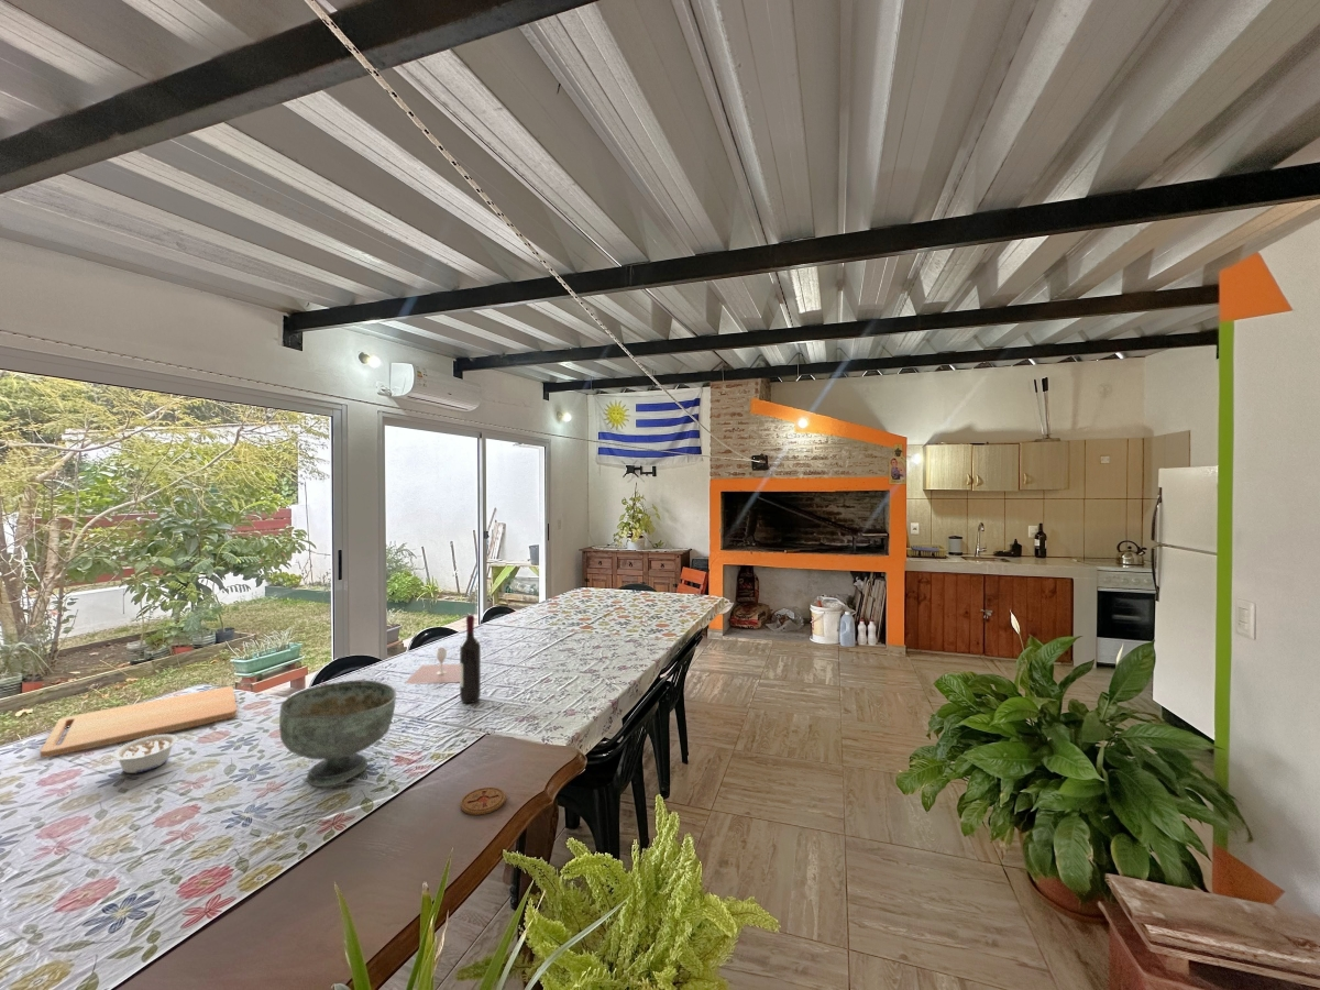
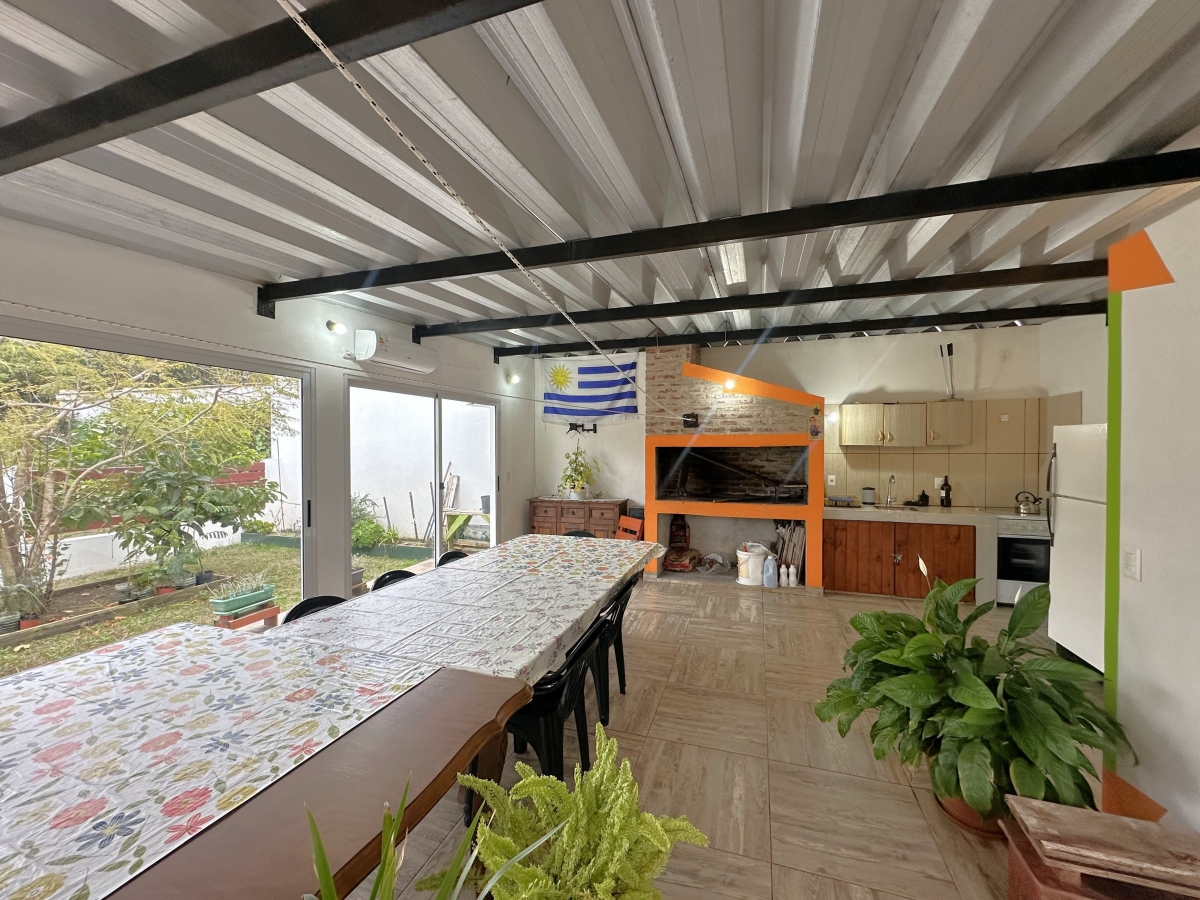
- coaster (483, 800)
- wine bottle (470, 658)
- decorative bowl (339, 733)
- cutting board (150, 717)
- legume (145, 754)
- wine glass (441, 661)
